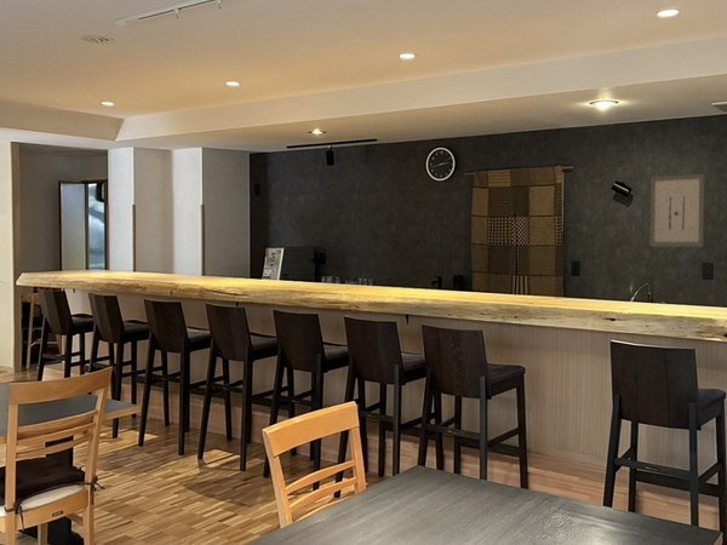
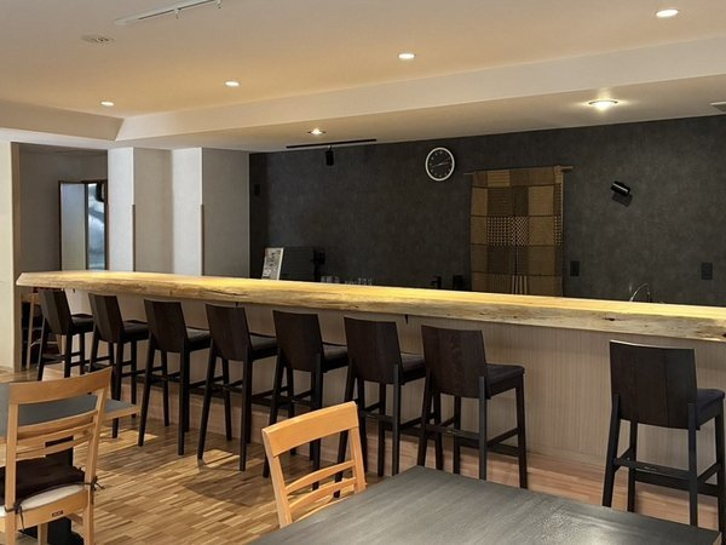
- wall art (676, 211)
